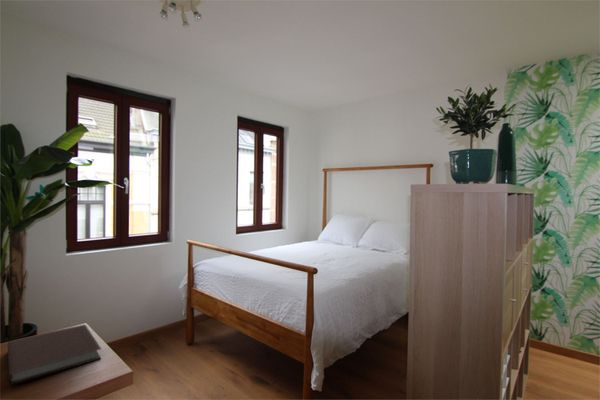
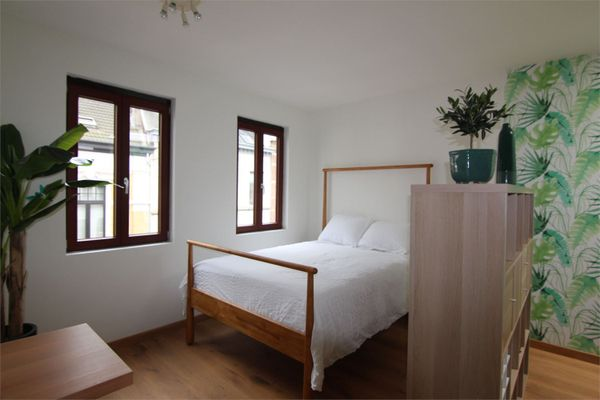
- notebook (53, 350)
